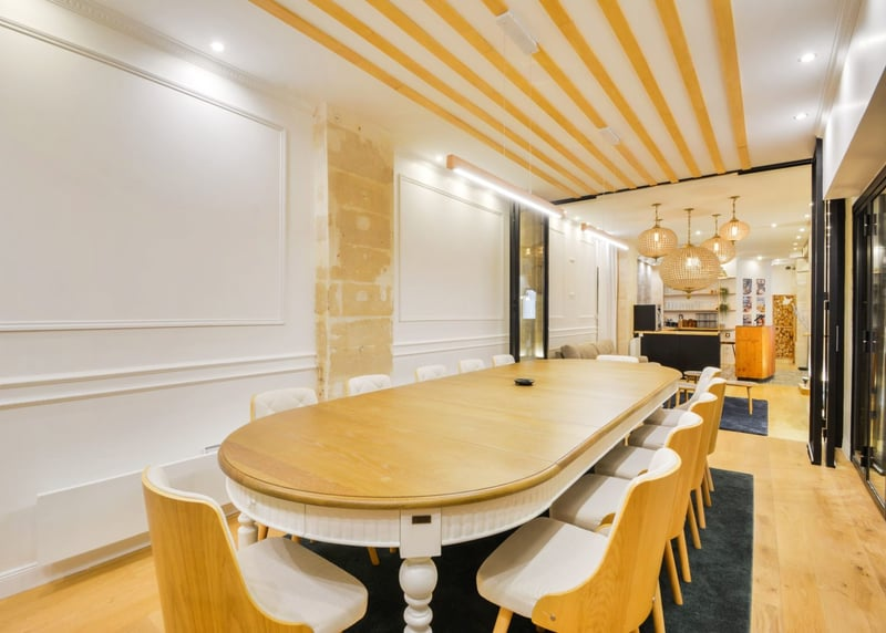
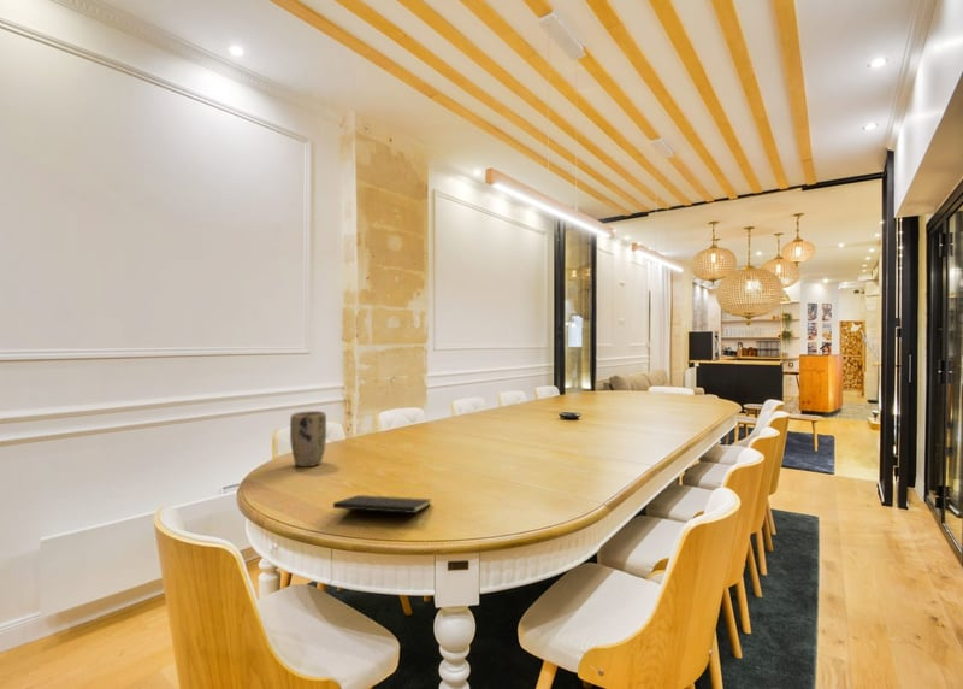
+ notepad (384, 502)
+ plant pot (308, 438)
